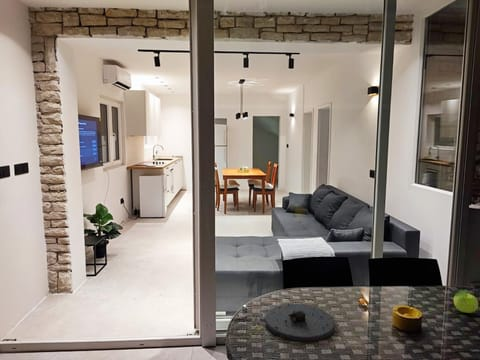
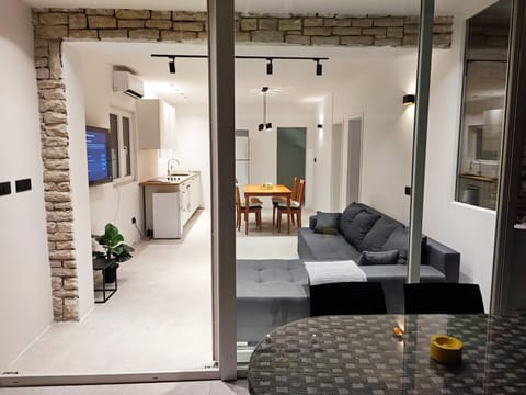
- fruit (463, 300)
- plate (299, 316)
